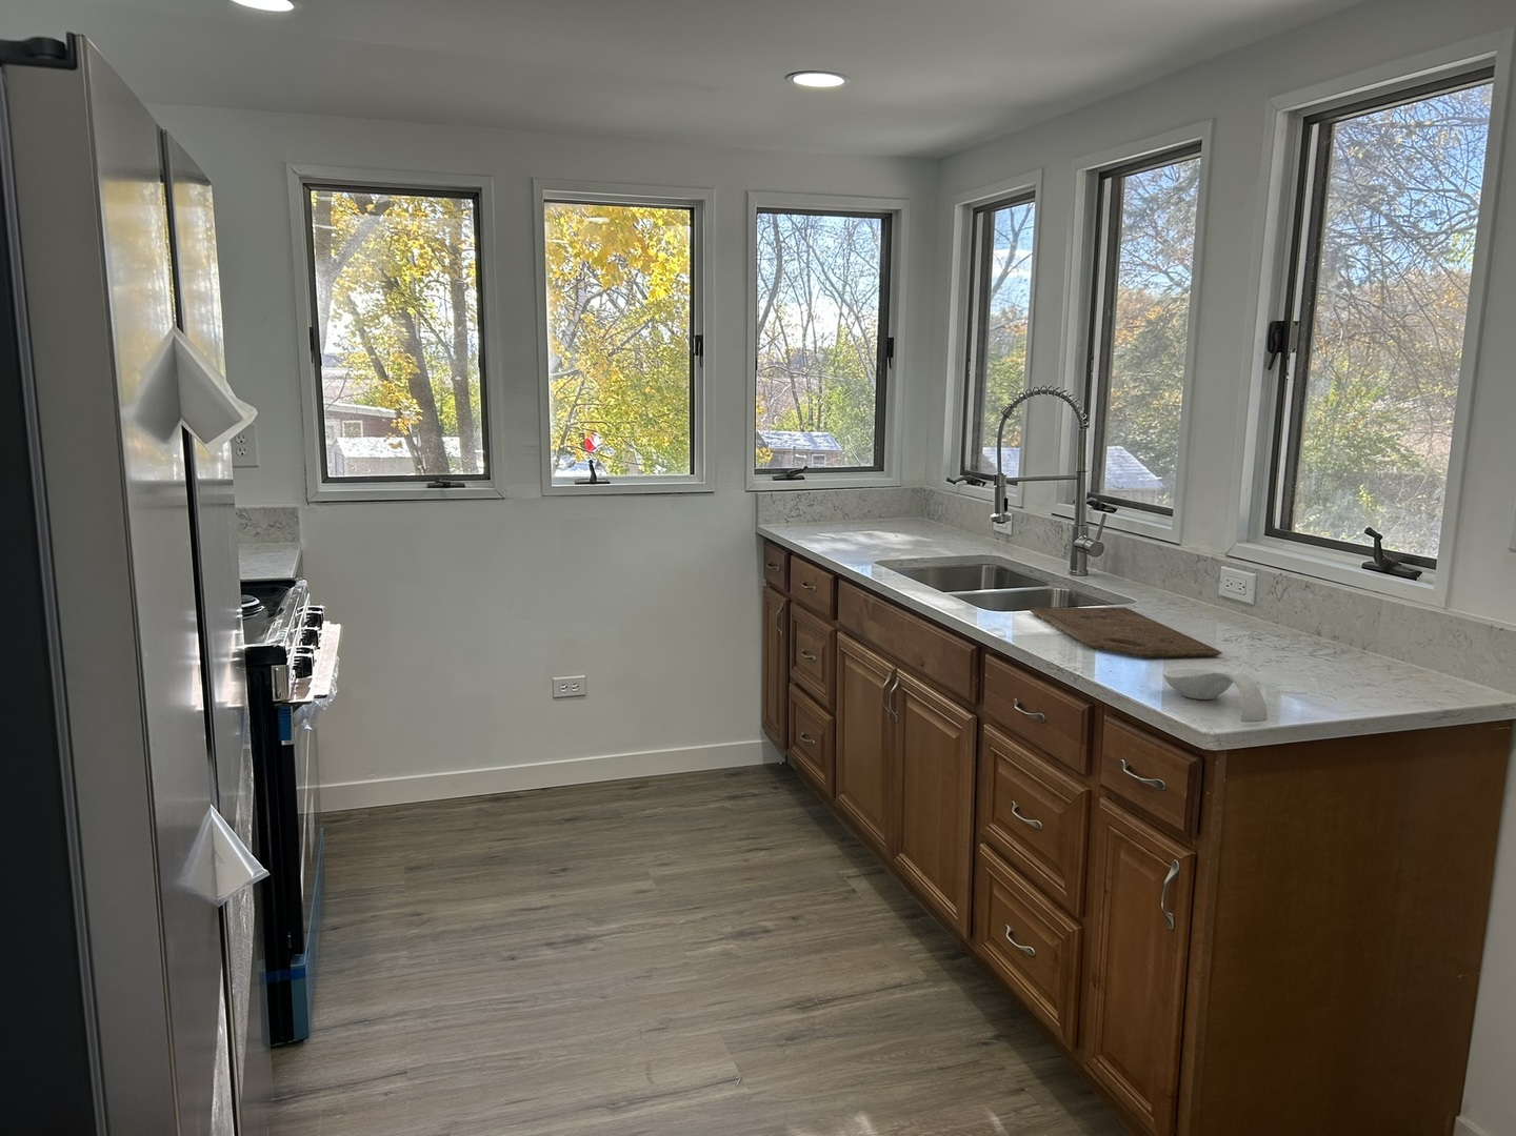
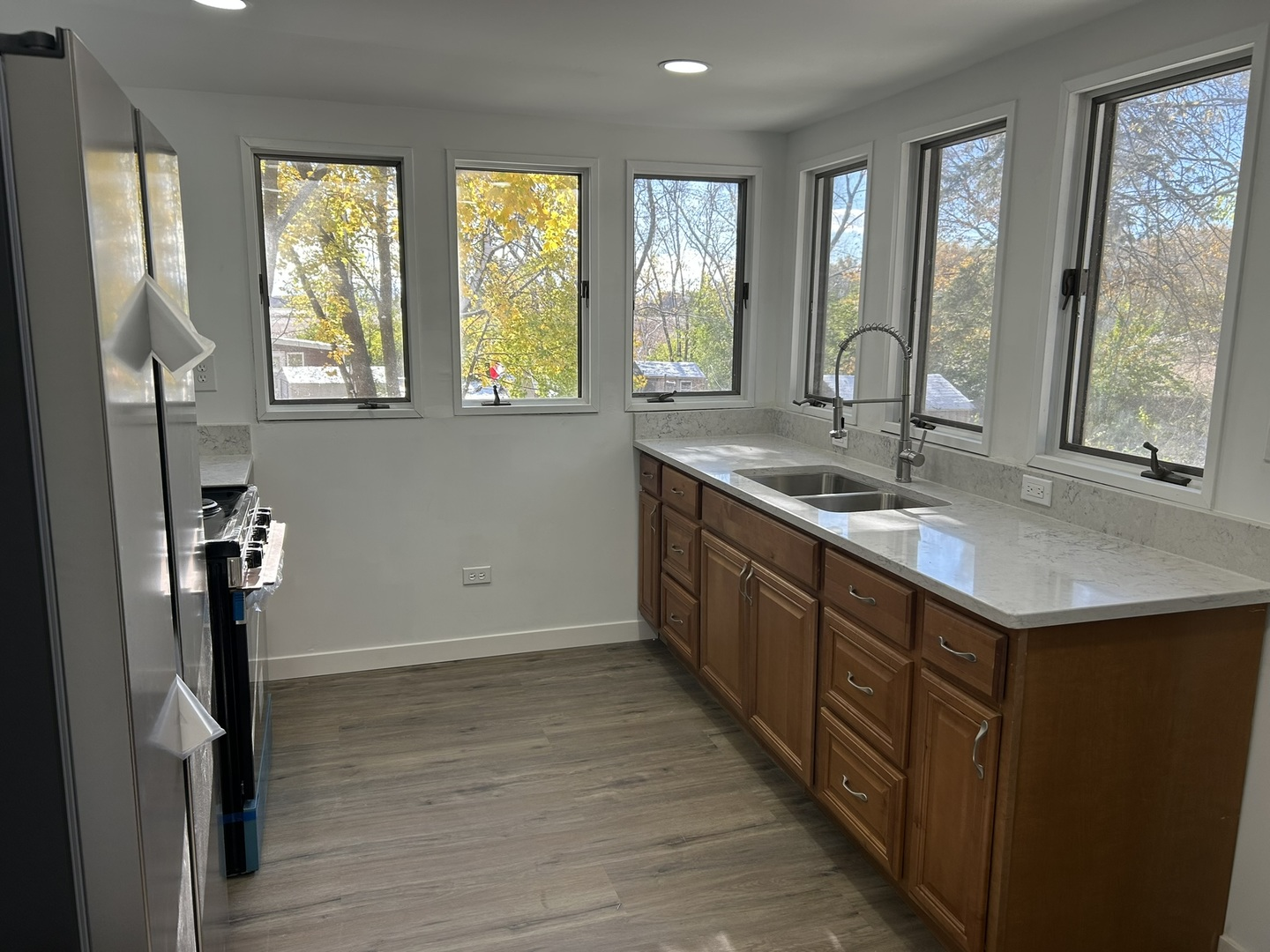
- cutting board (1117, 629)
- spoon rest (1218, 684)
